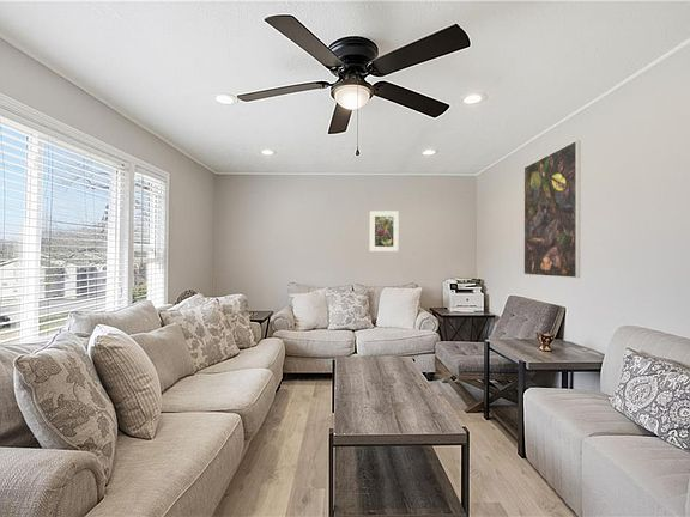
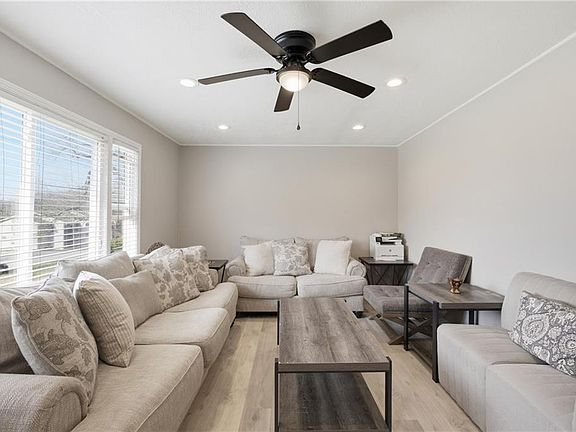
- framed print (549, 215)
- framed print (383, 231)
